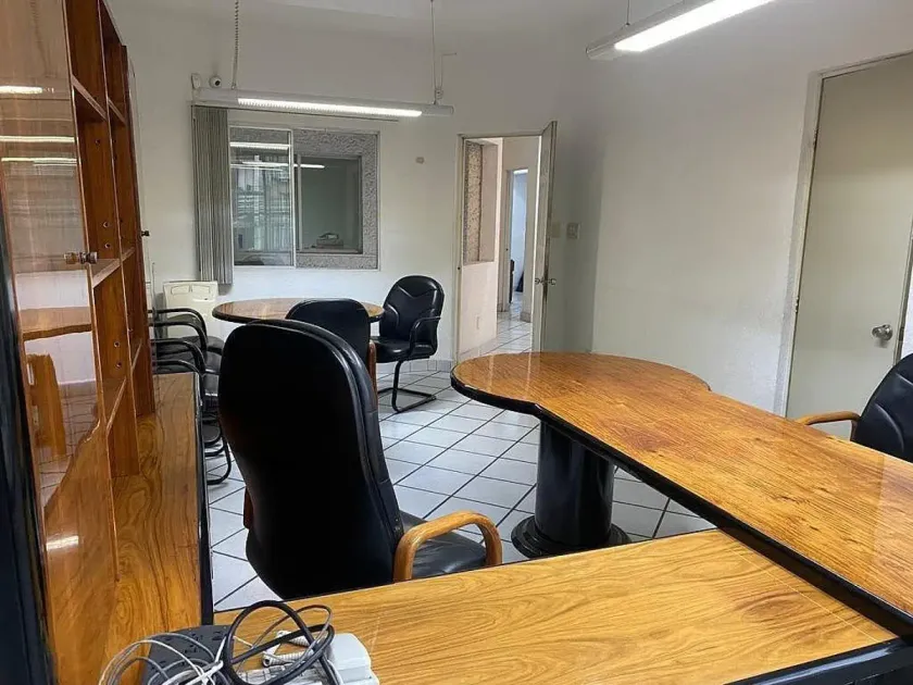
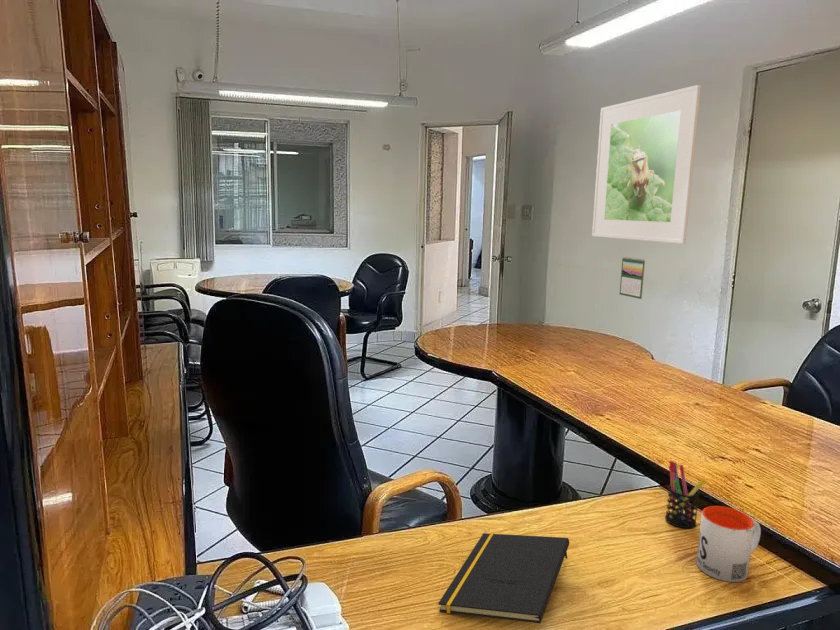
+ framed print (639, 170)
+ pen holder (680, 494)
+ calendar (632, 277)
+ notepad (508, 572)
+ mug (732, 541)
